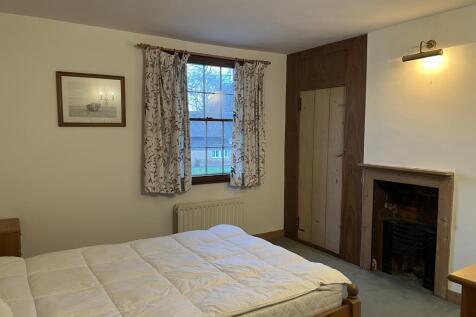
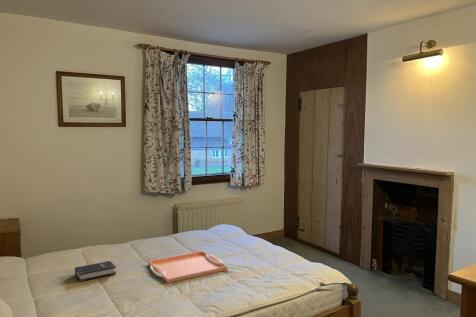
+ hardback book (95, 270)
+ serving tray (187, 265)
